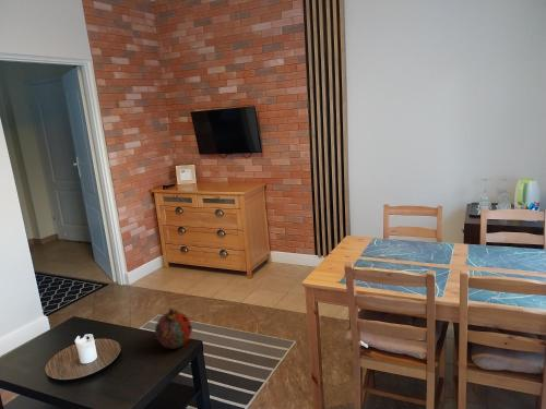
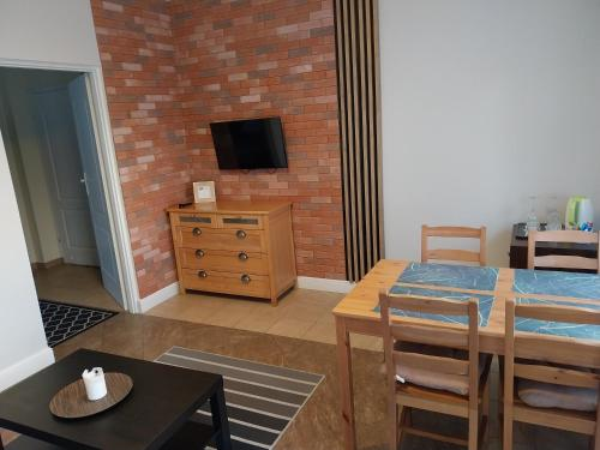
- decorative ball (174, 326)
